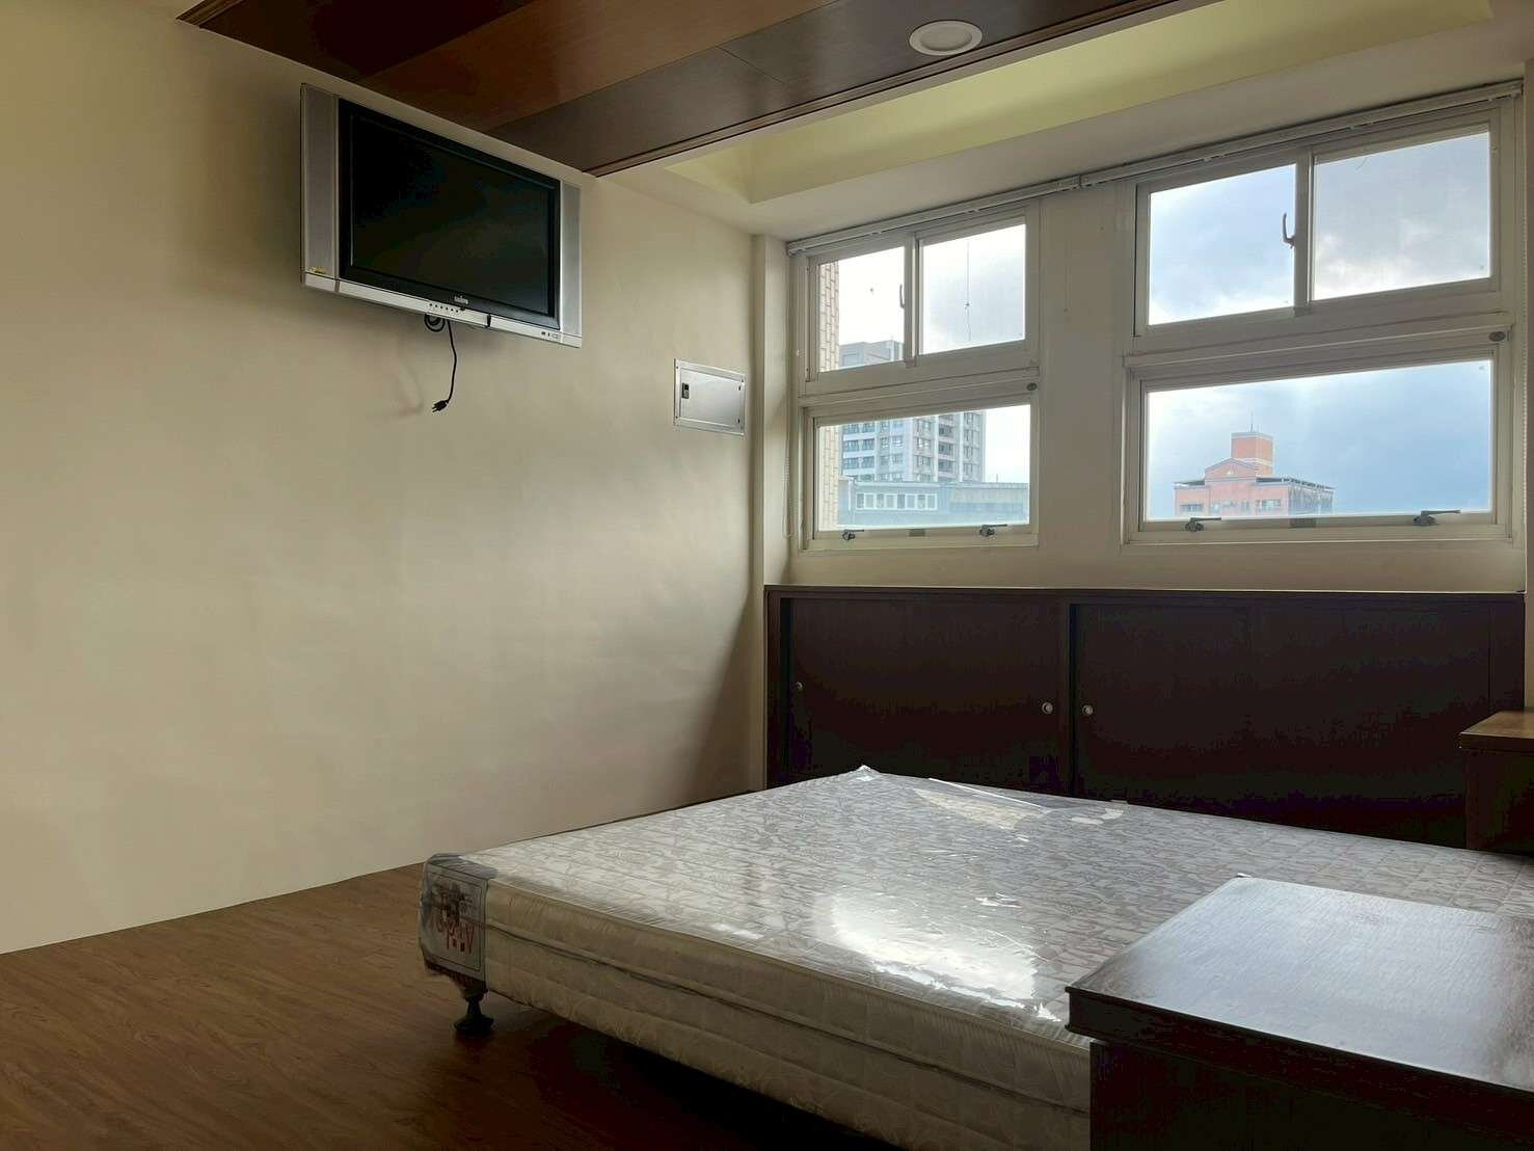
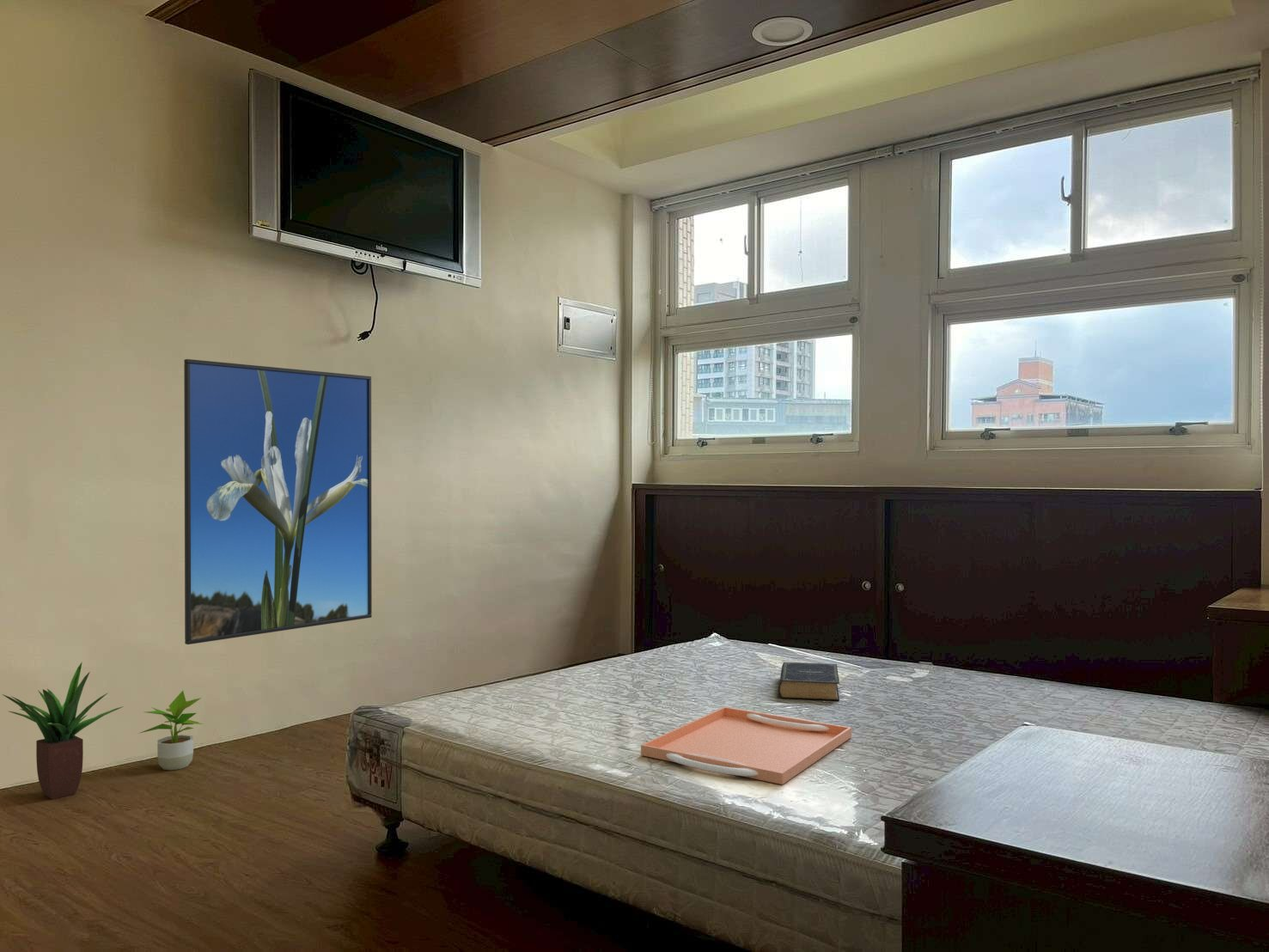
+ potted plant (64, 729)
+ potted plant (172, 729)
+ book (808, 680)
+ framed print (285, 499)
+ serving tray (749, 741)
